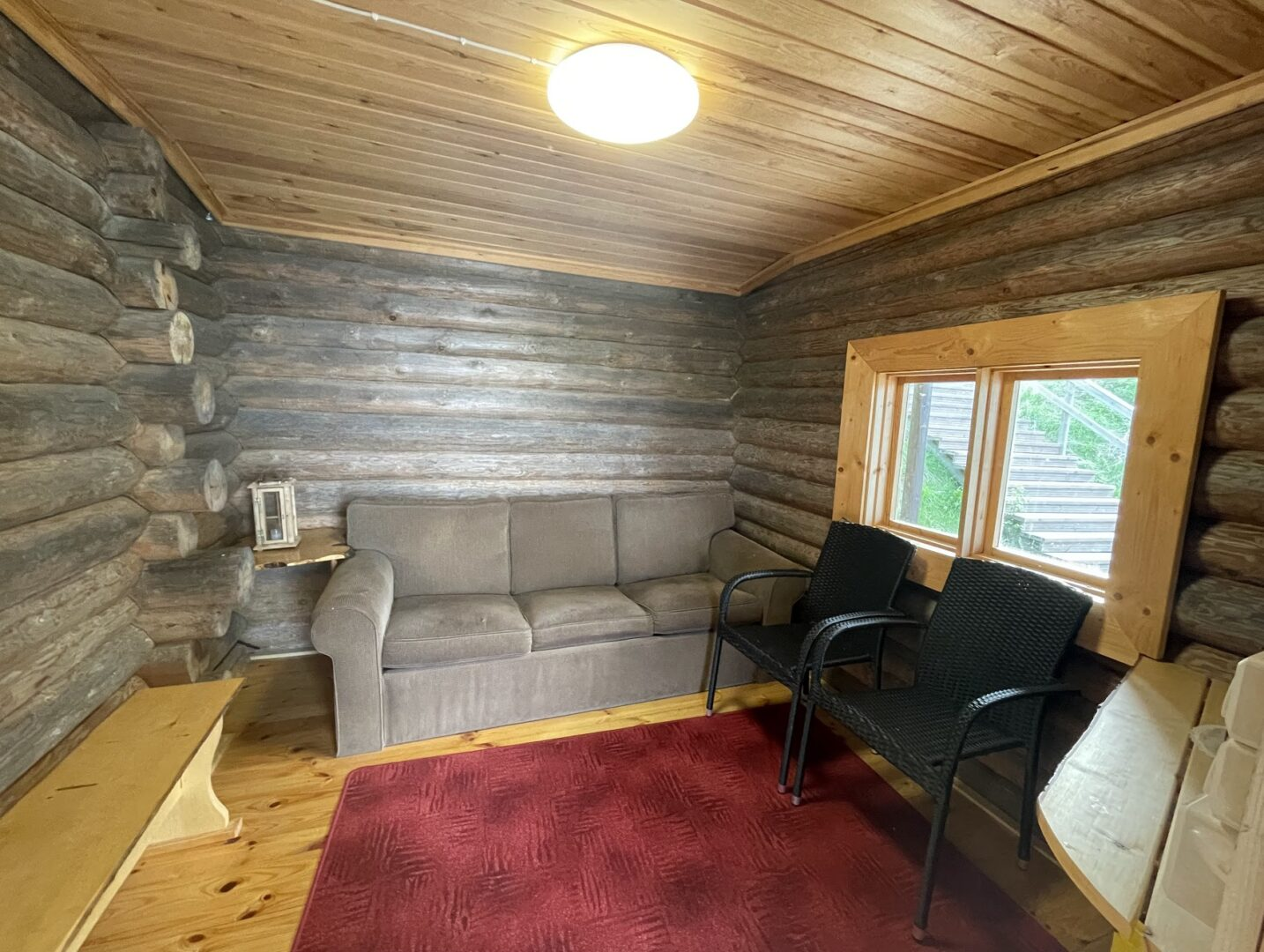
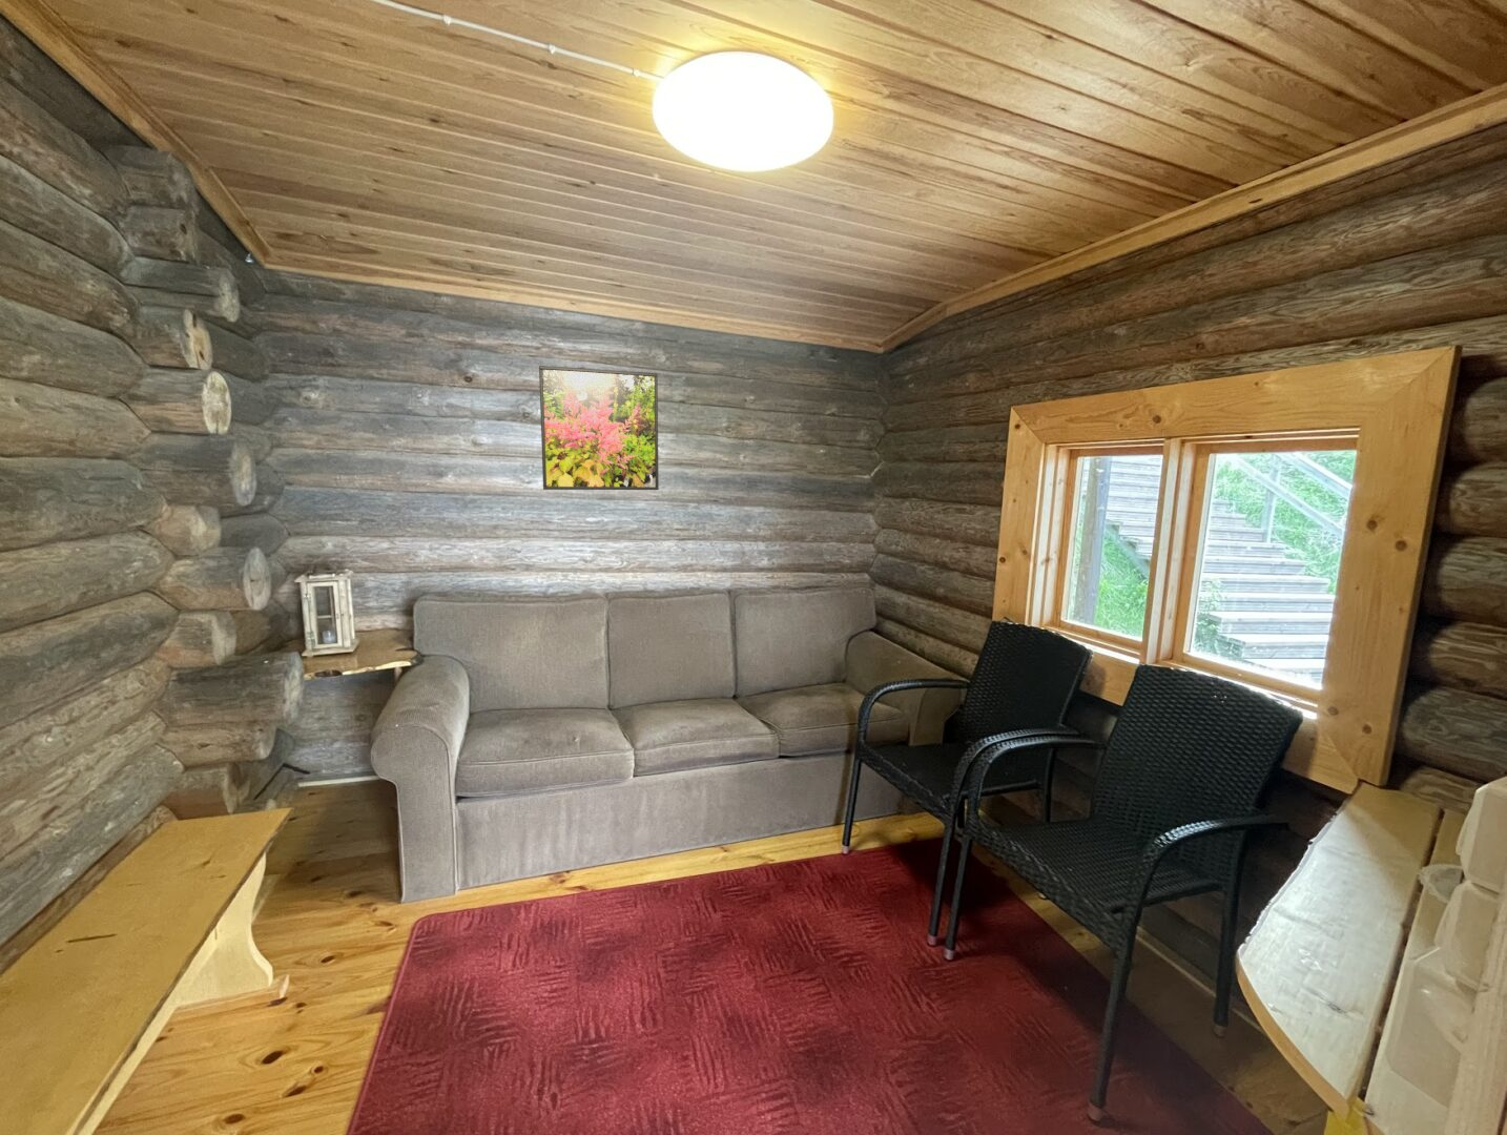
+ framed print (601, 430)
